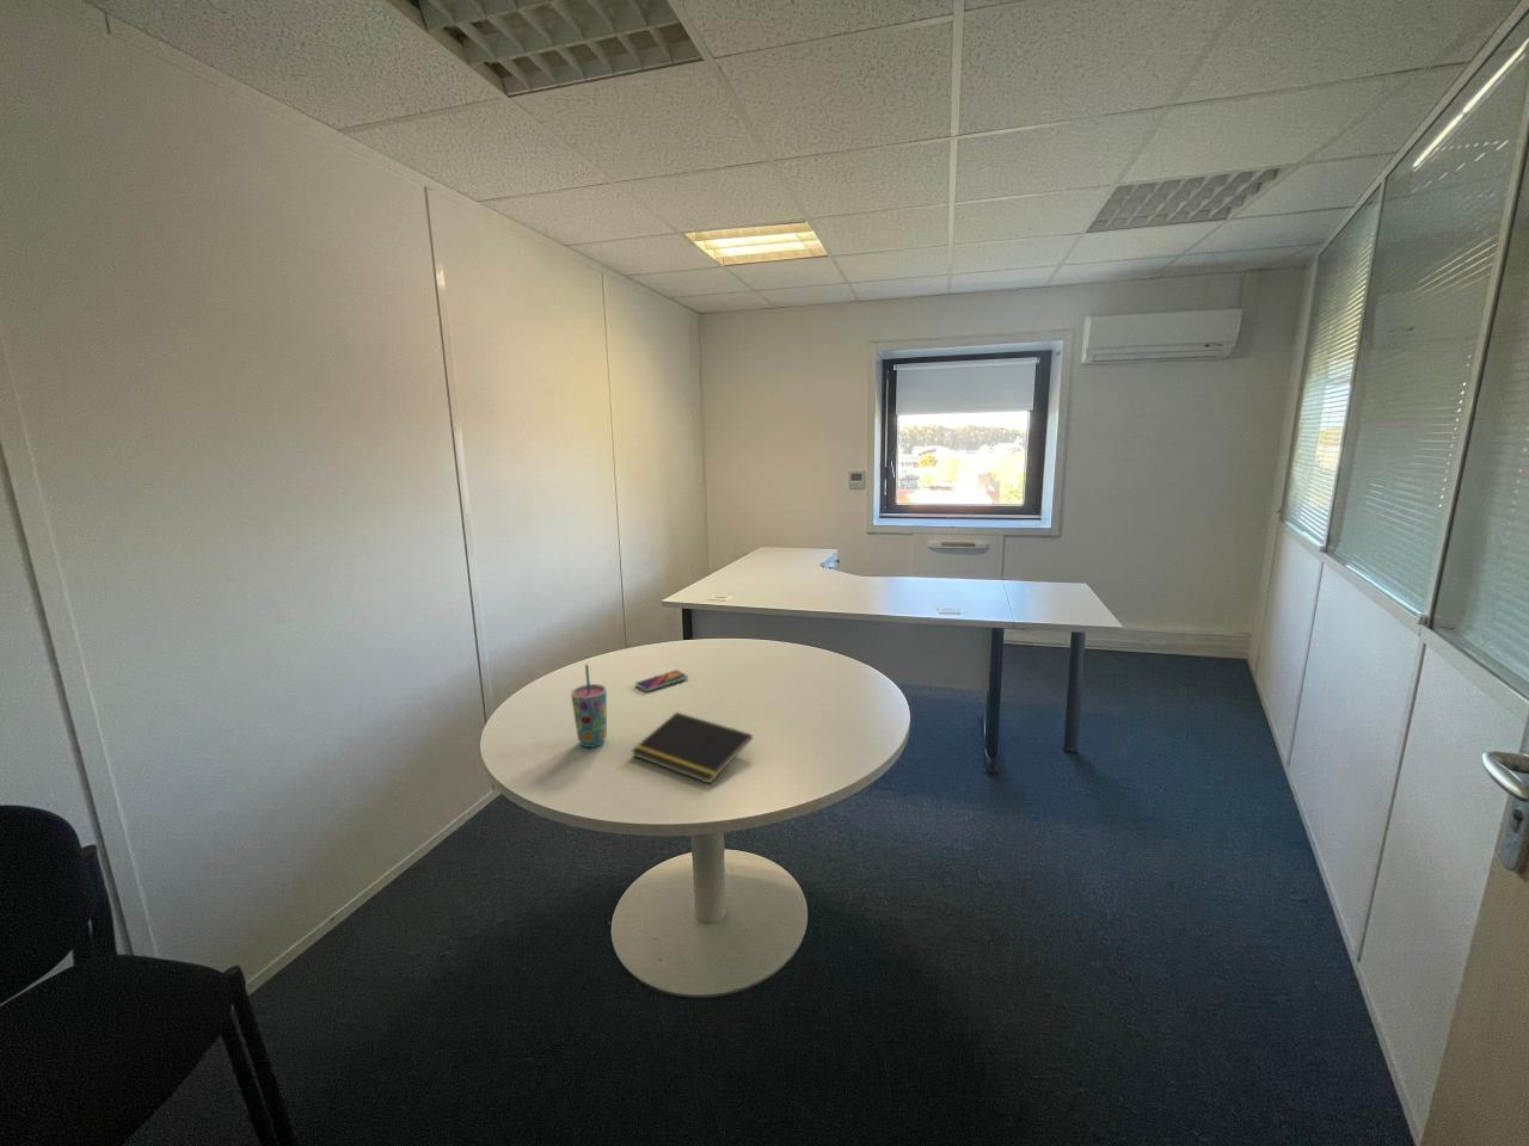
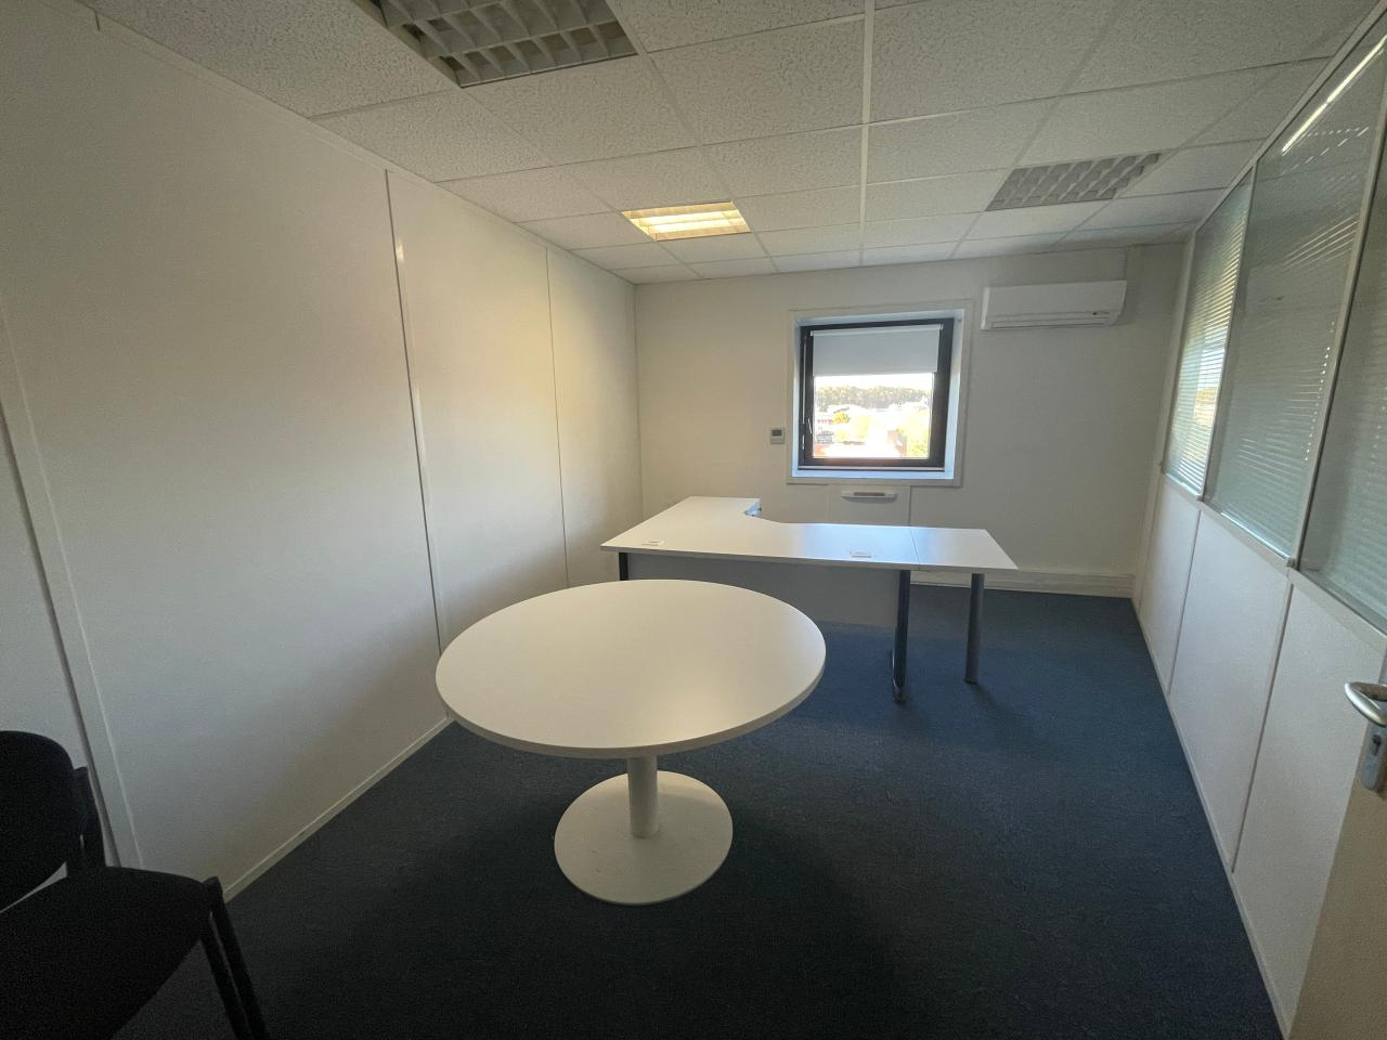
- notepad (691, 745)
- smartphone (662, 679)
- cup (589, 703)
